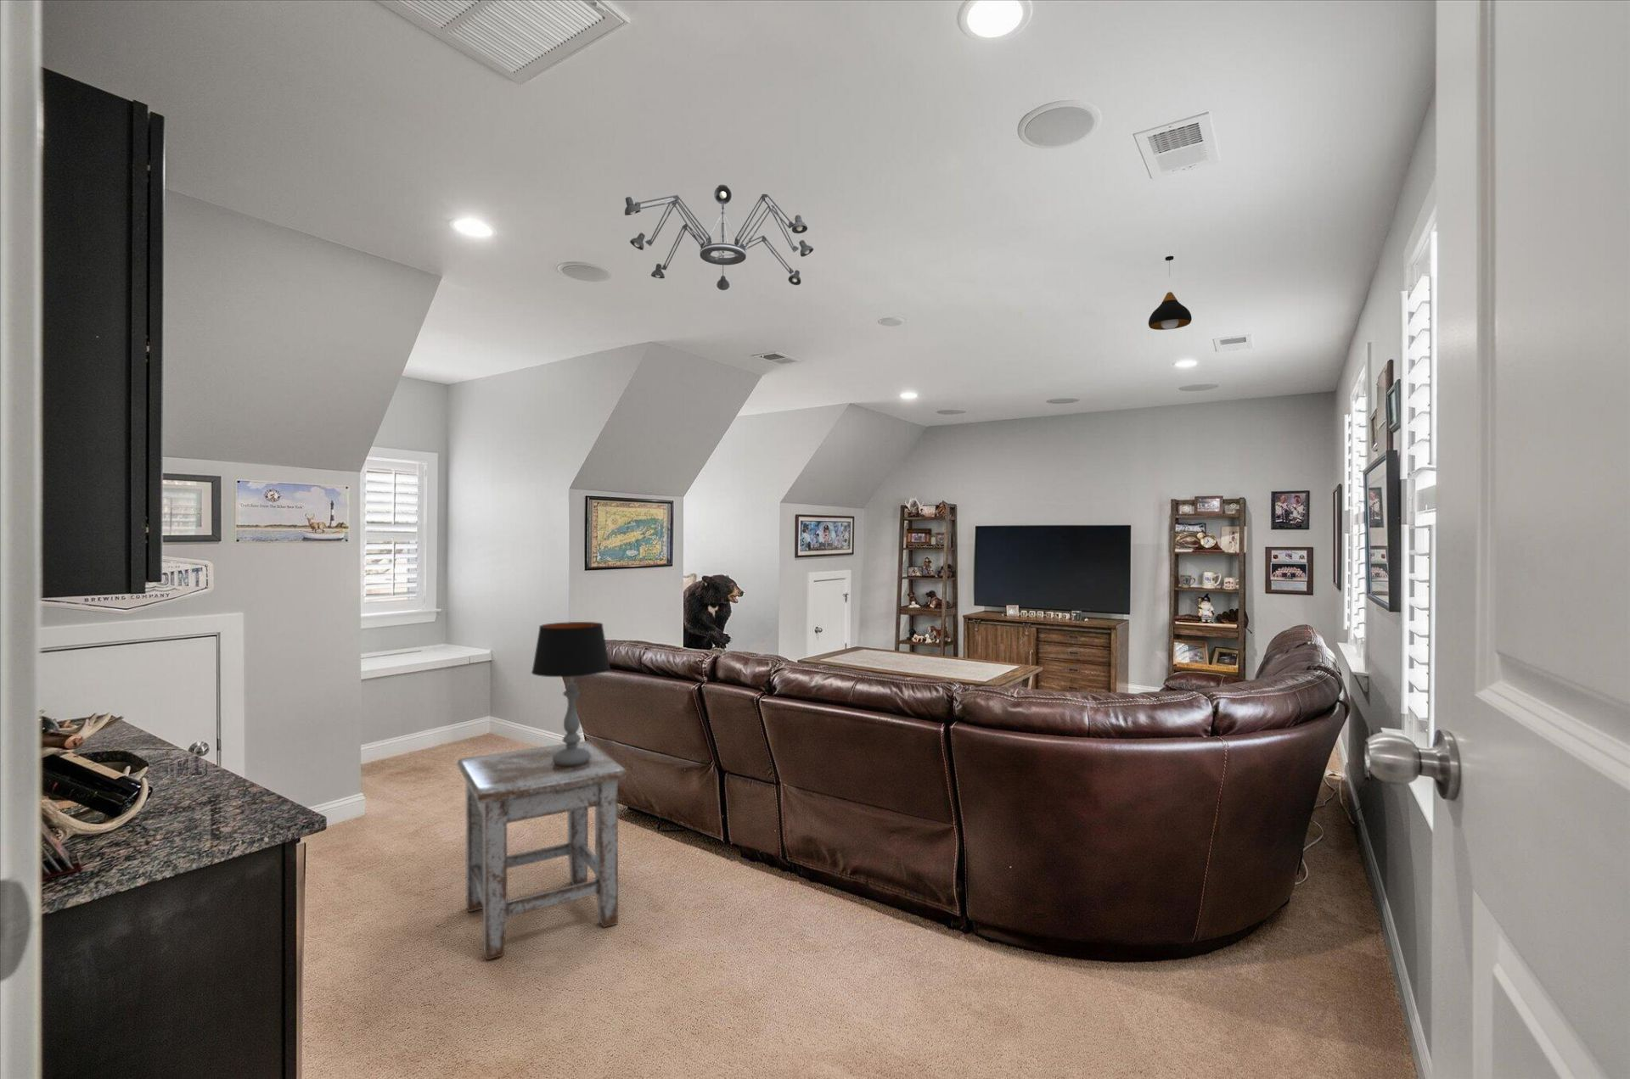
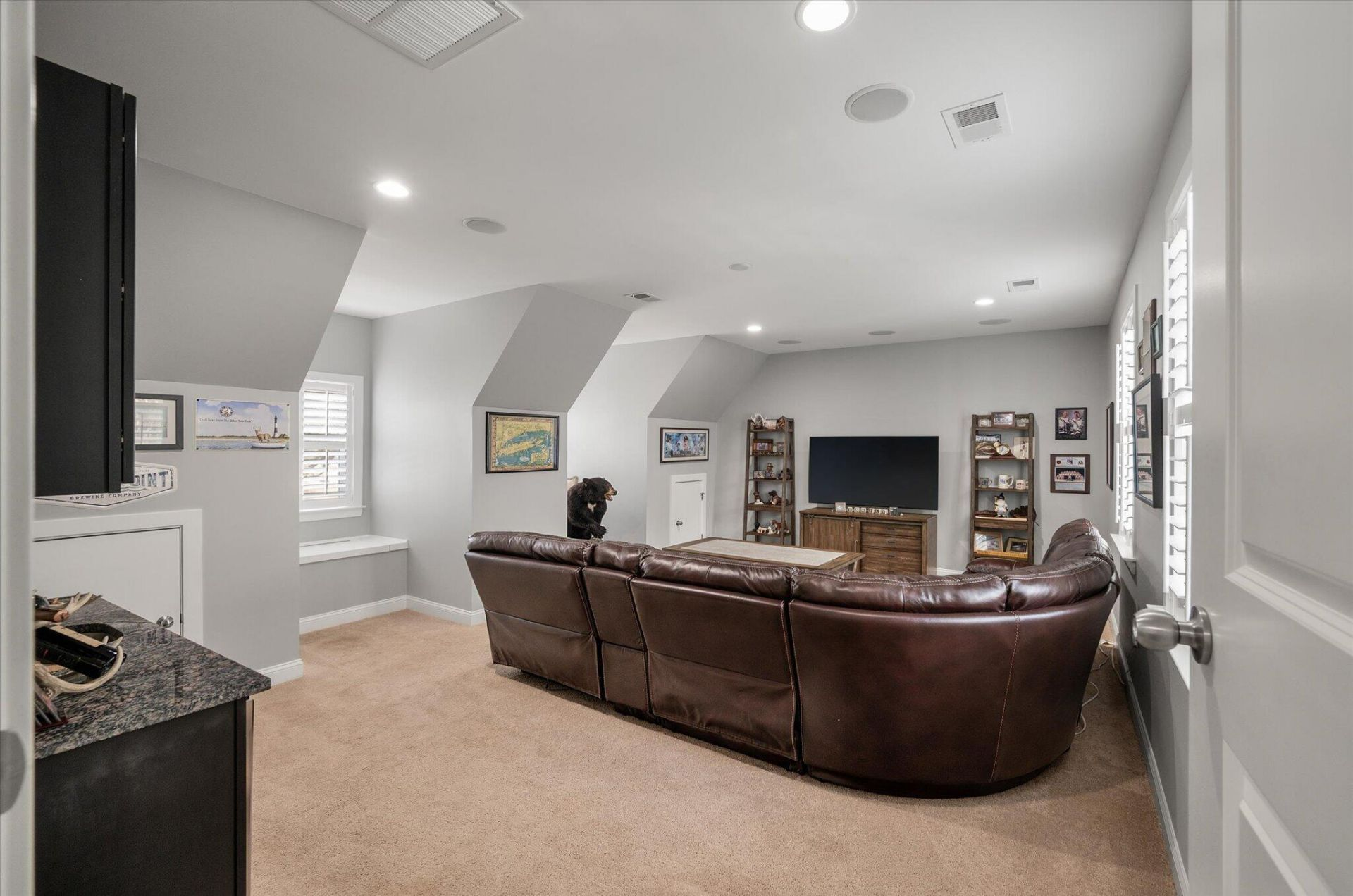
- chandelier (723, 222)
- stool (540, 848)
- pendant light (1169, 293)
- table lamp (571, 692)
